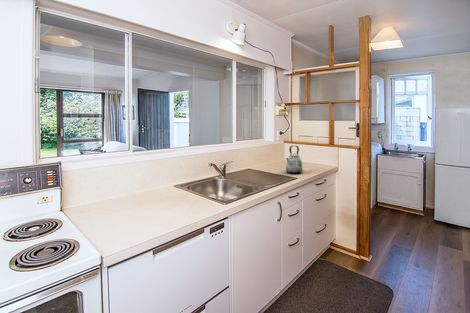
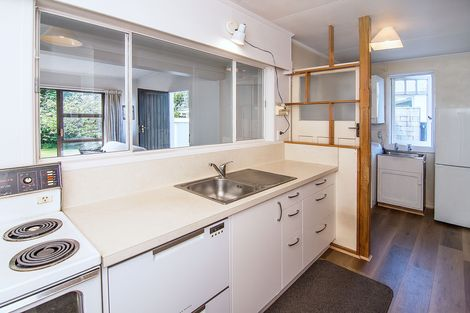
- kettle (292, 159)
